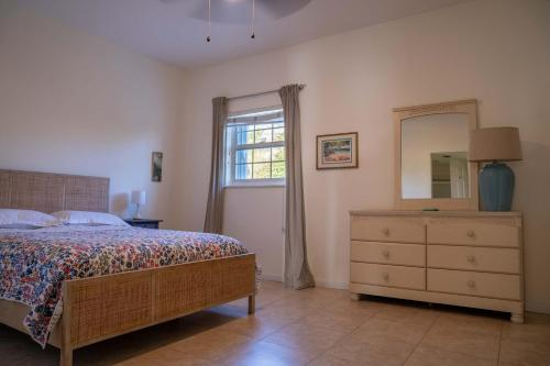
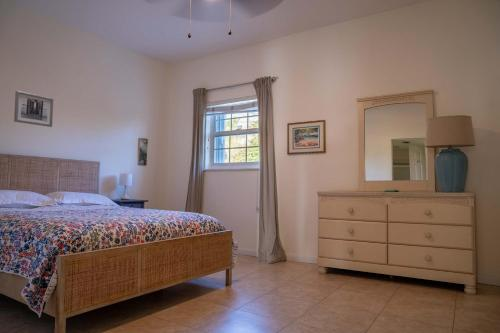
+ wall art (34, 109)
